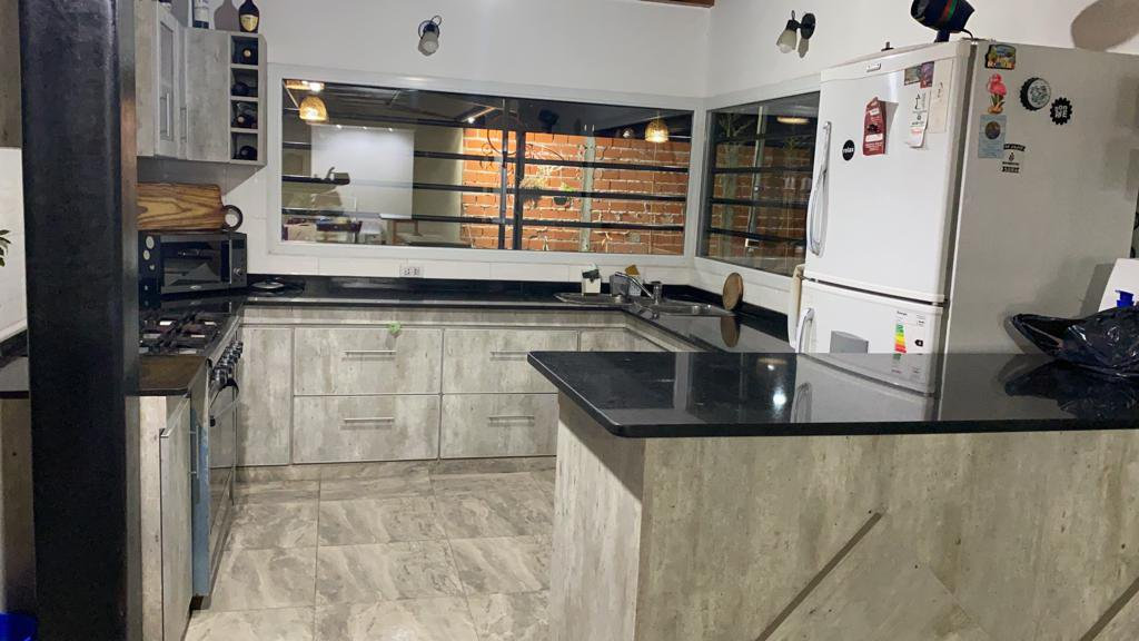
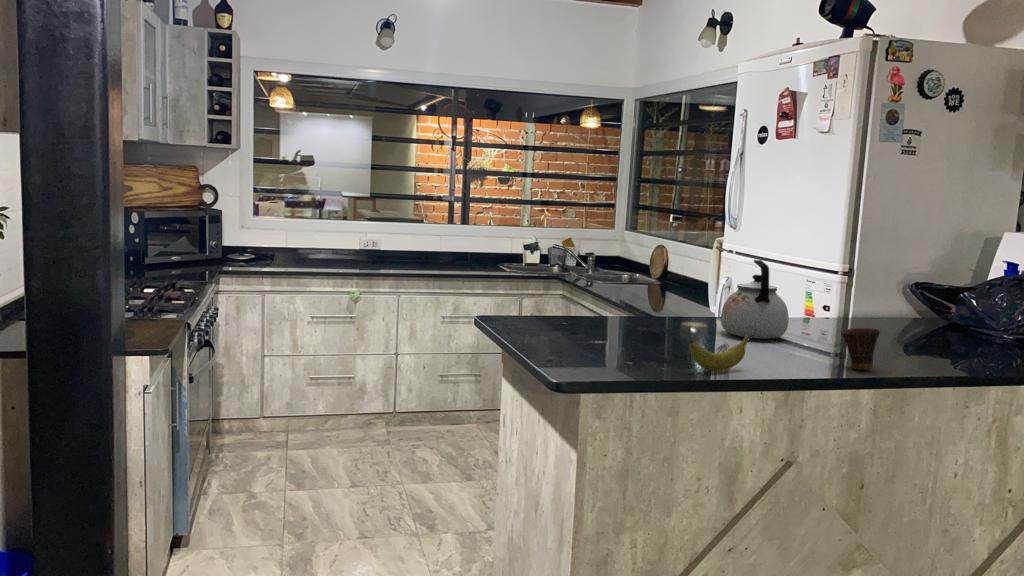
+ kettle (755, 298)
+ cup (858, 348)
+ banana (719, 354)
